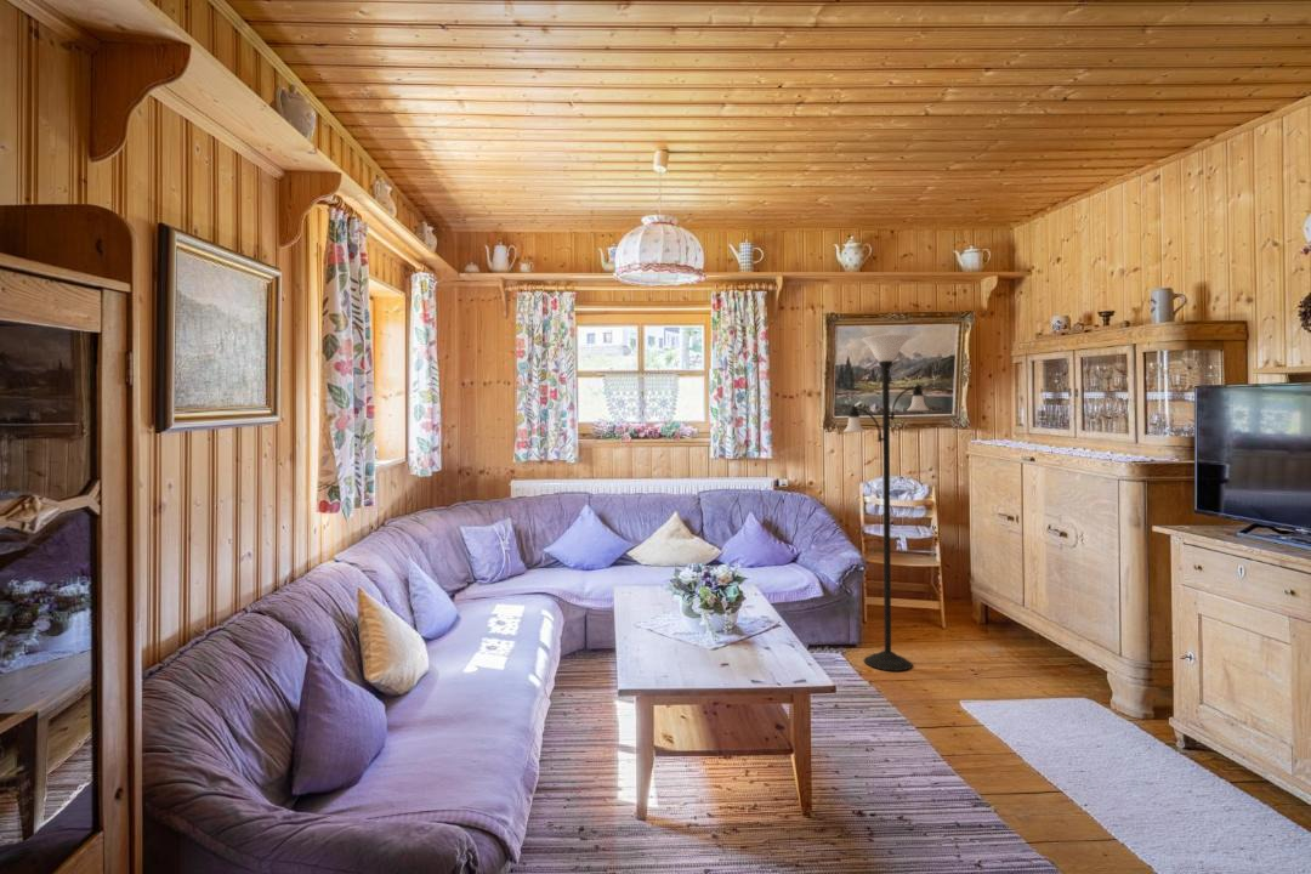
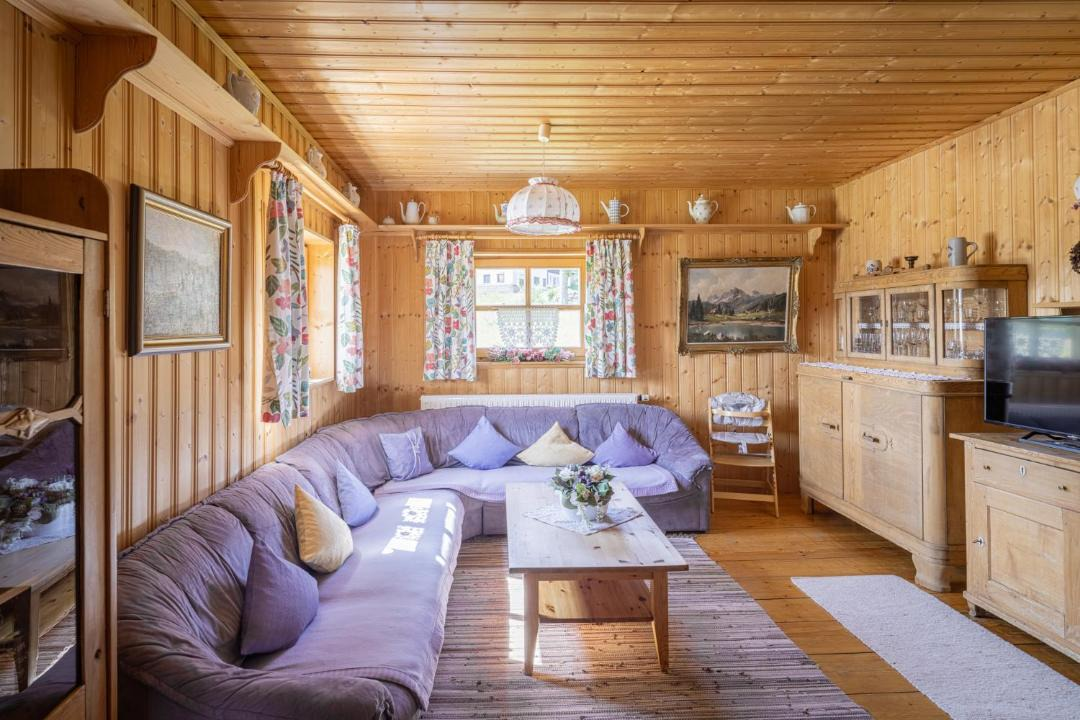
- floor lamp (886, 500)
